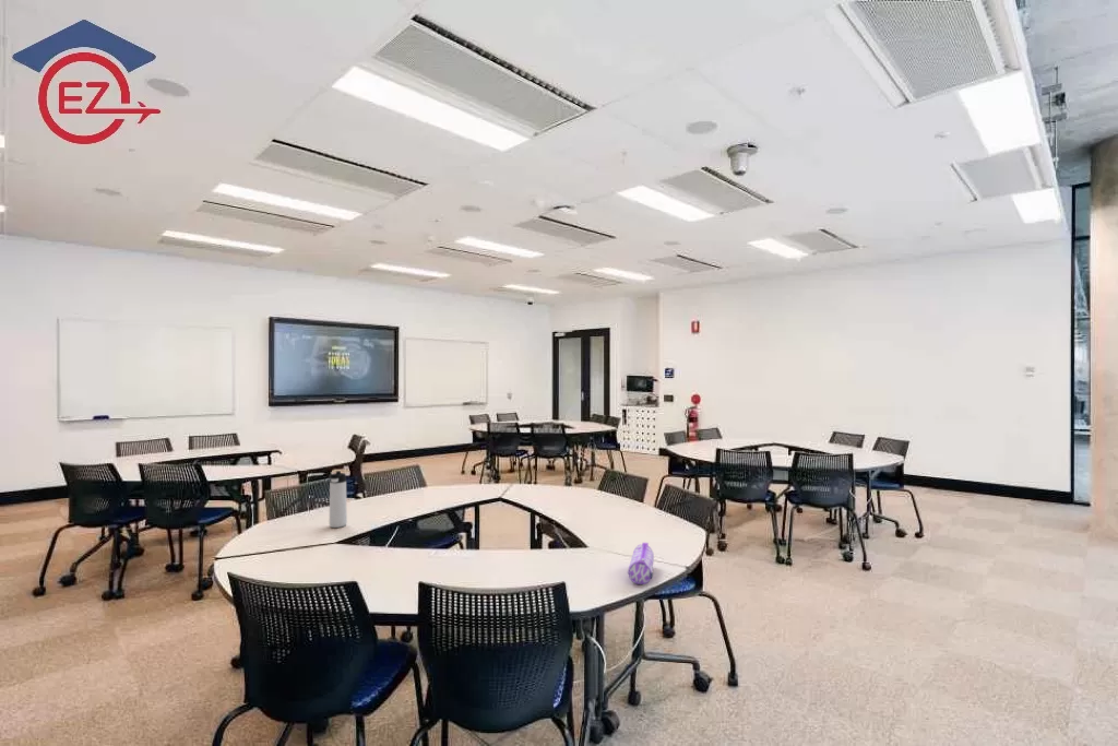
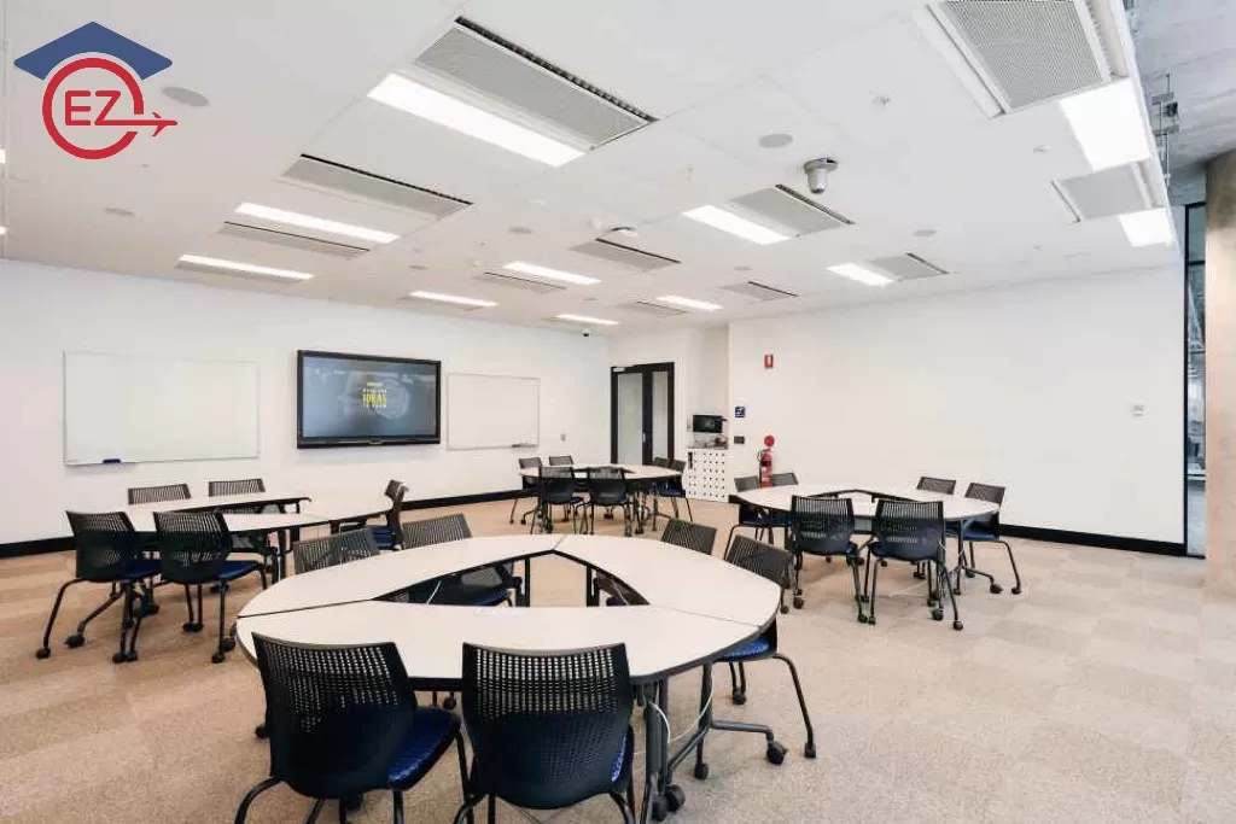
- thermos bottle (336, 499)
- pencil case (641, 563)
